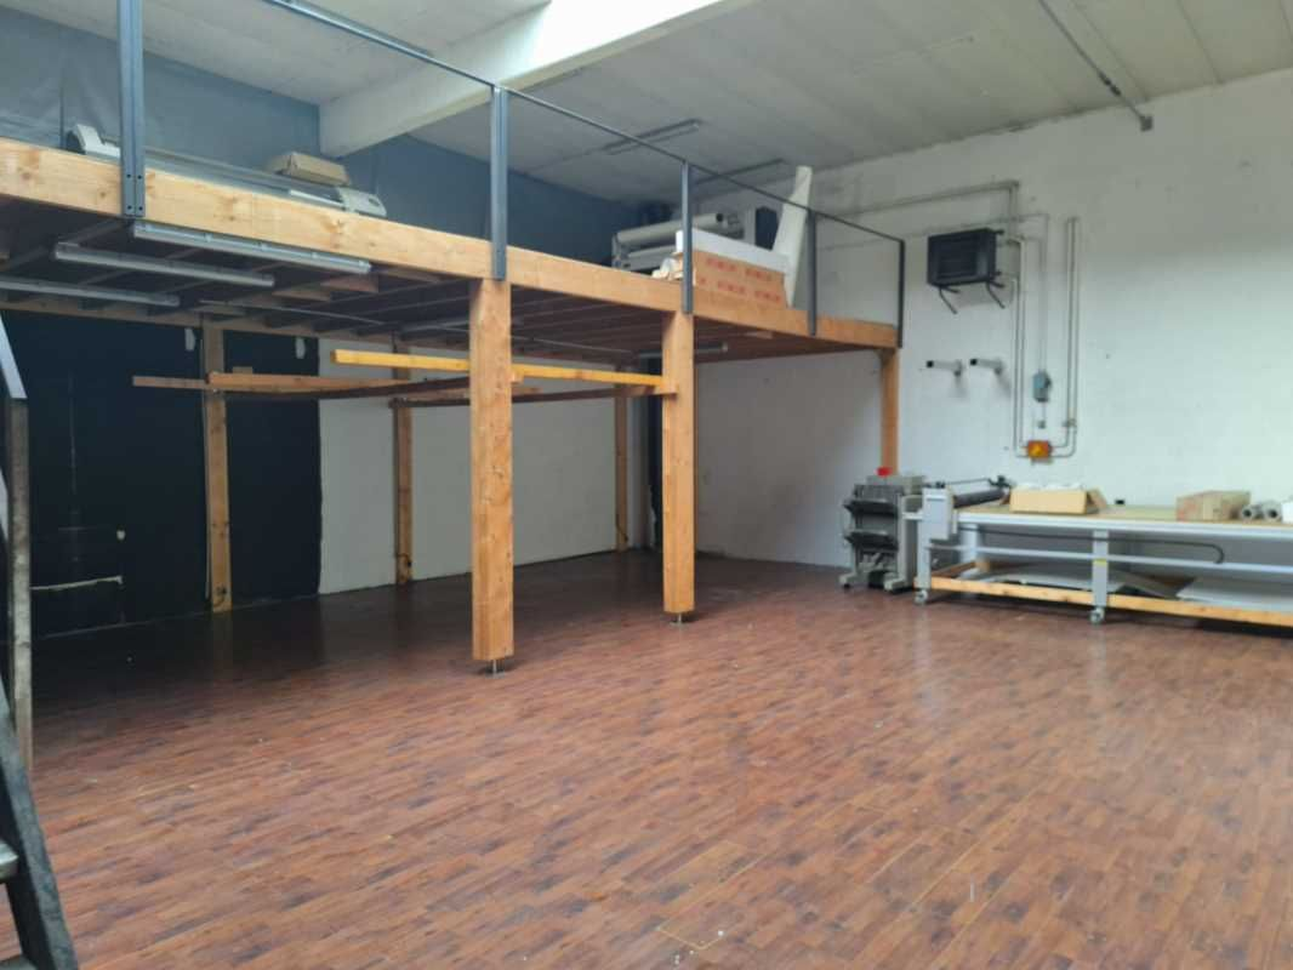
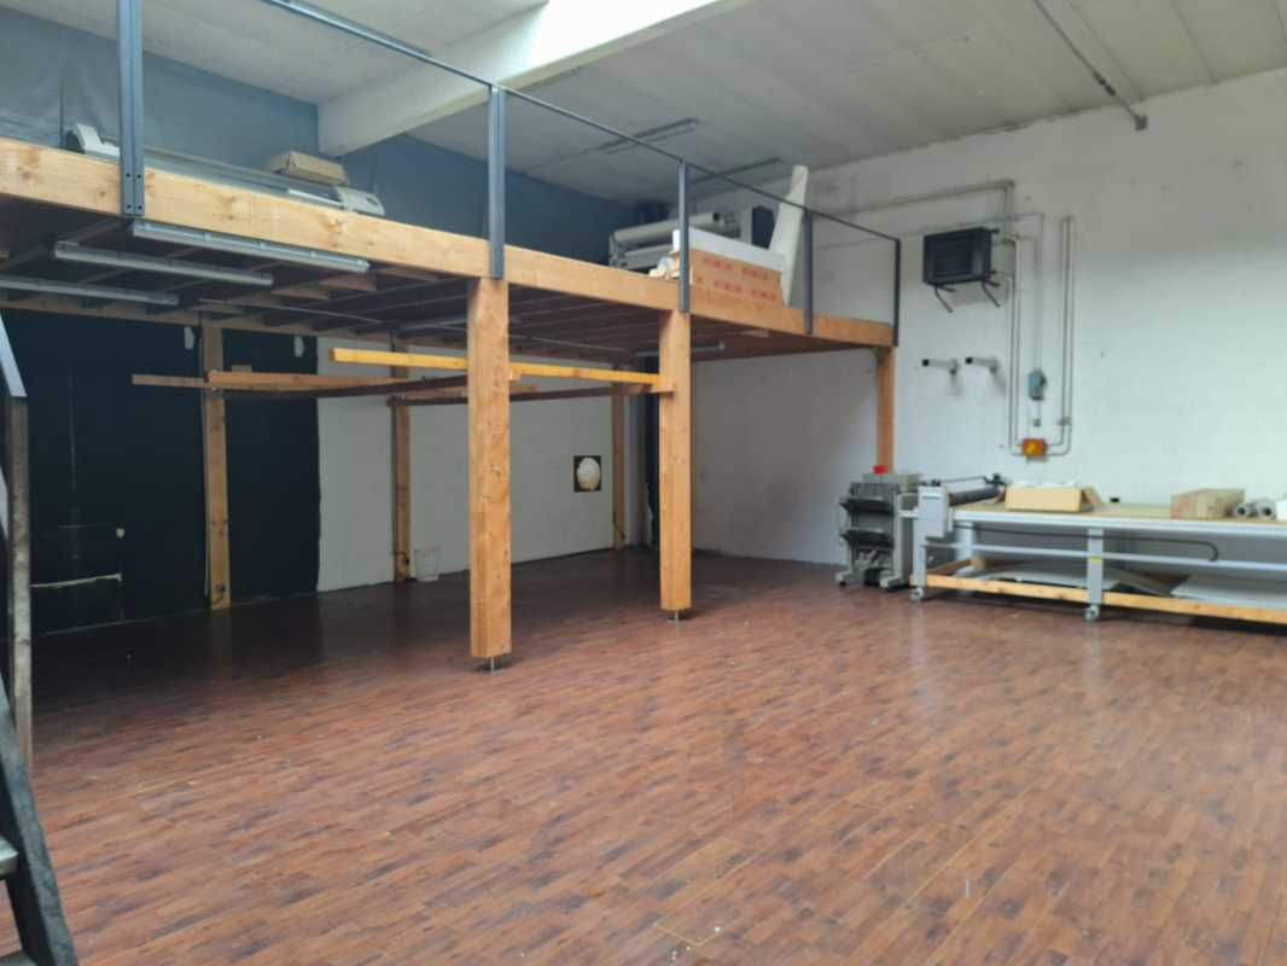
+ wall art (587, 473)
+ wastebasket (426, 563)
